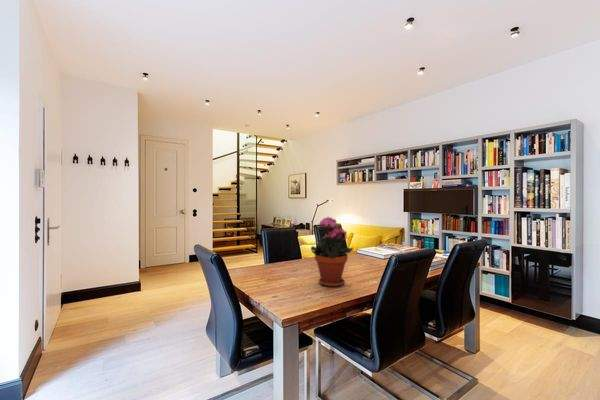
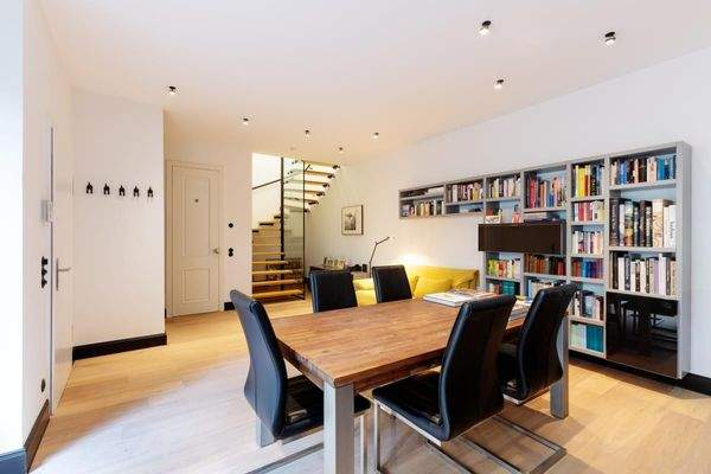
- potted plant (331, 250)
